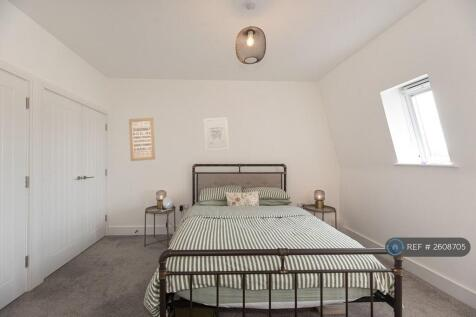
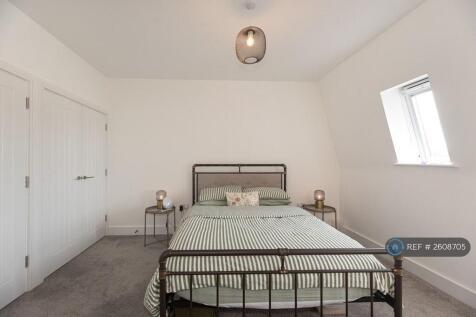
- wall art (216, 134)
- wall art (142, 139)
